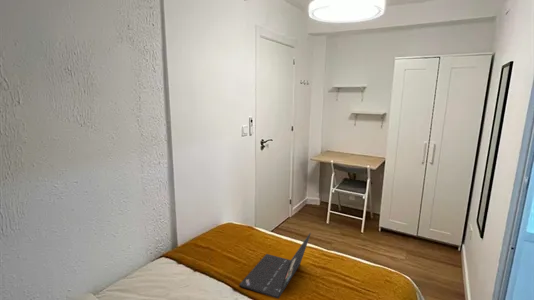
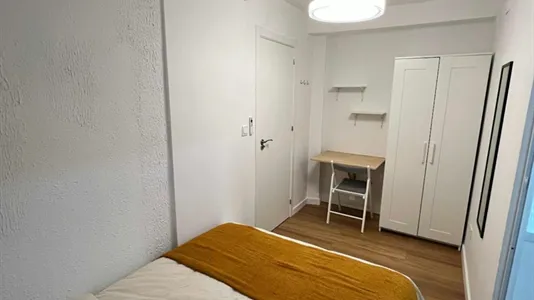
- laptop (276, 258)
